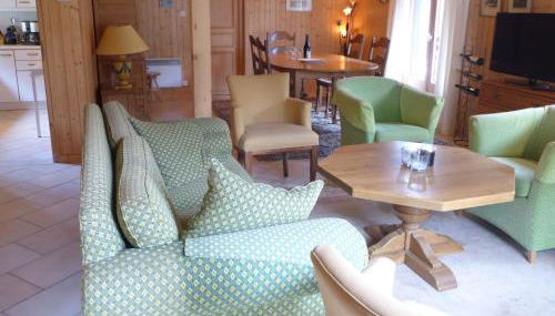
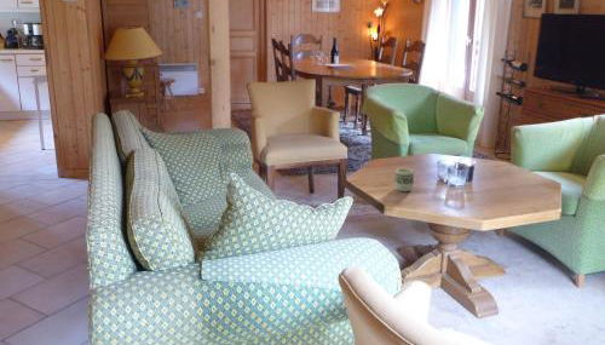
+ cup (403, 179)
